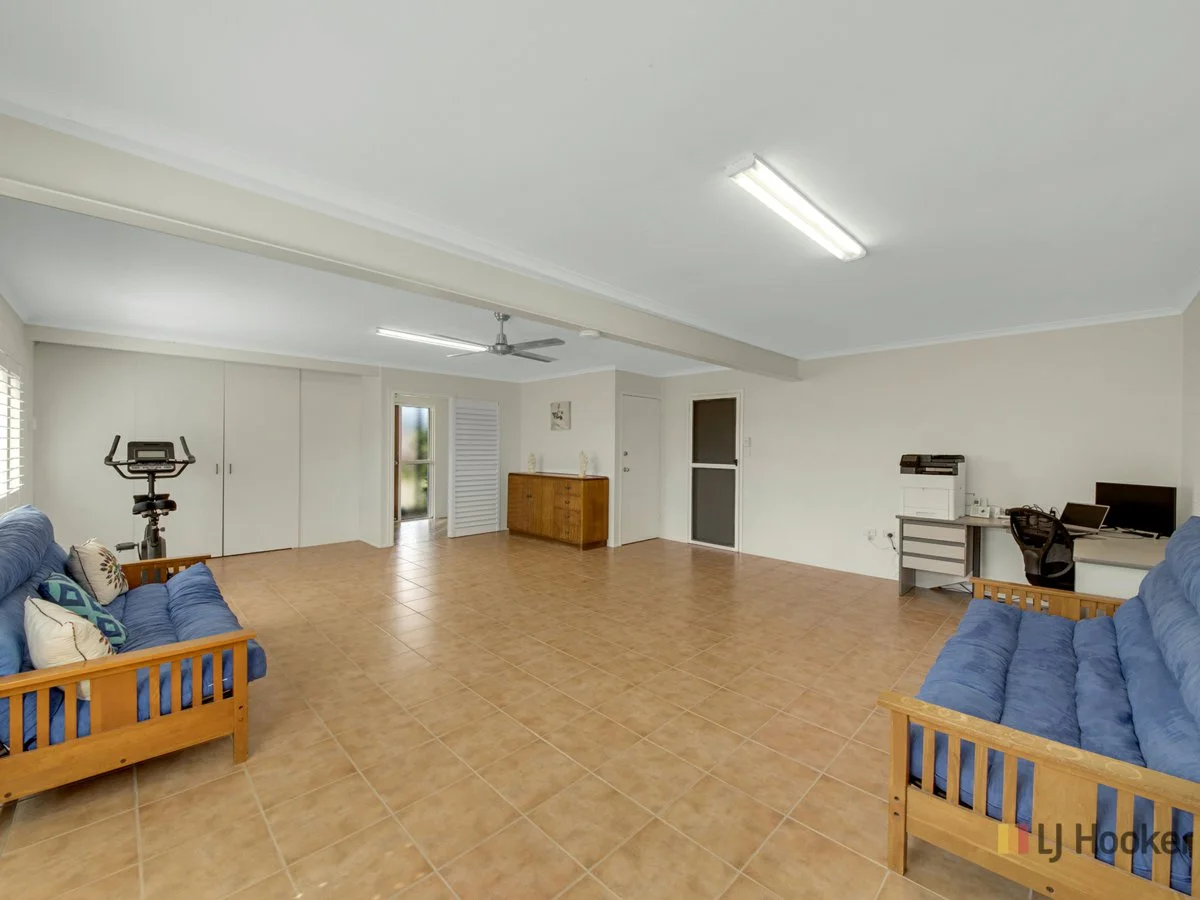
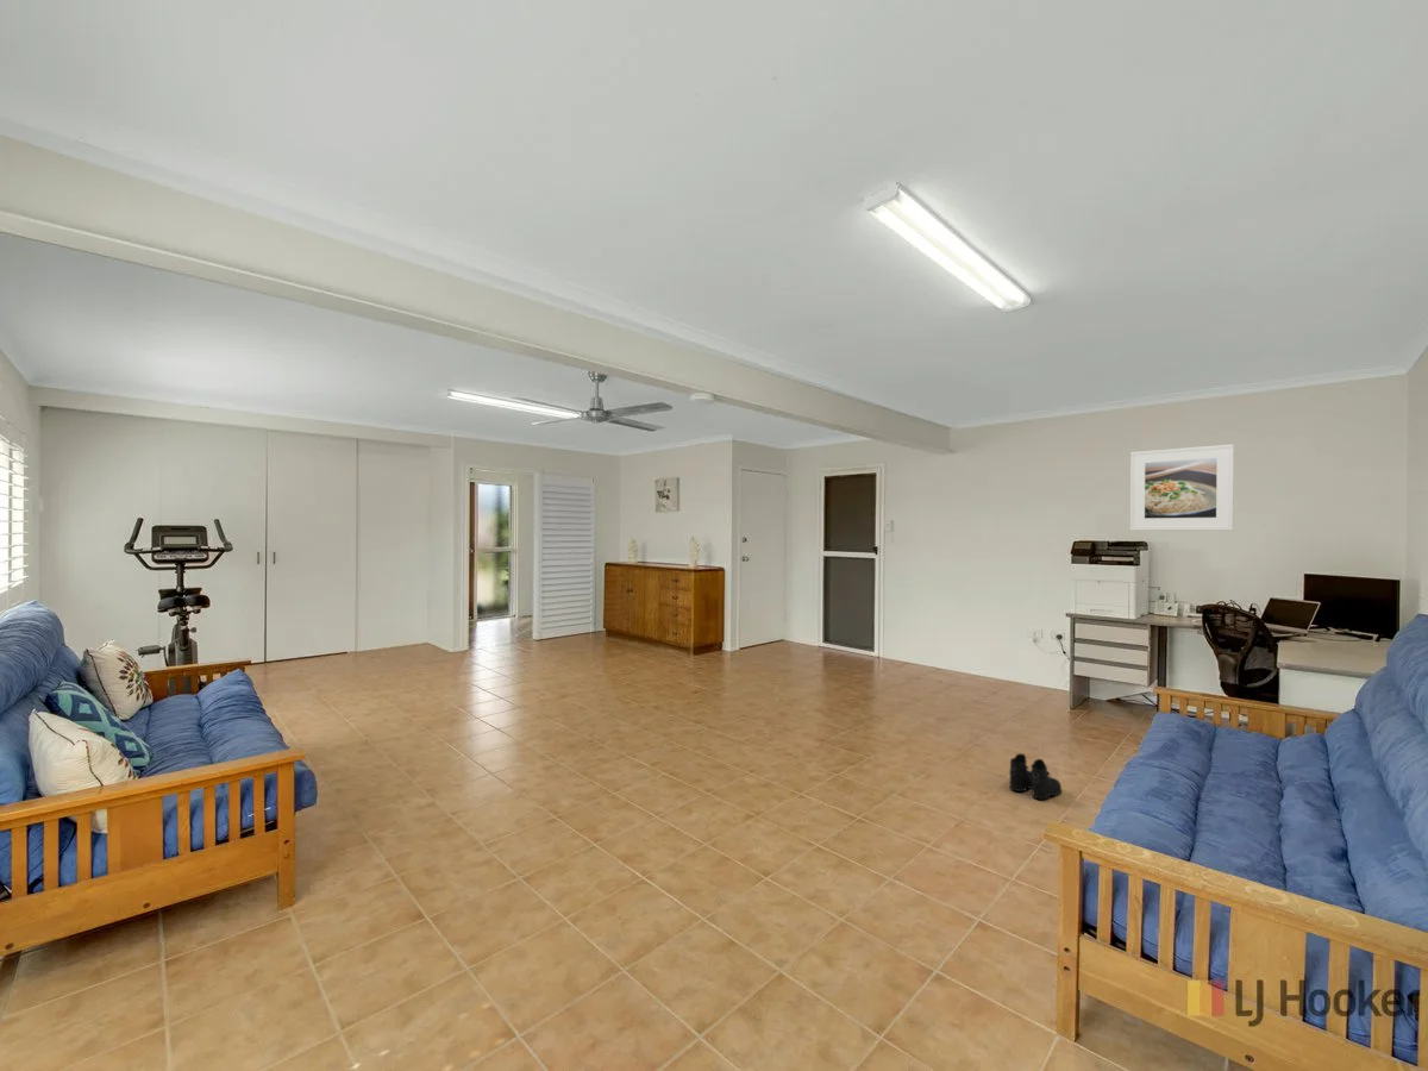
+ boots (1034, 772)
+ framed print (1179, 489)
